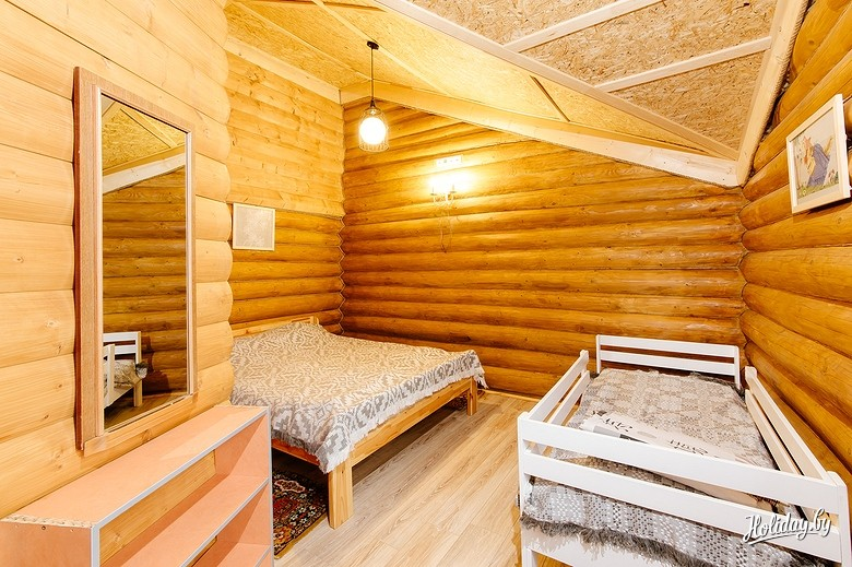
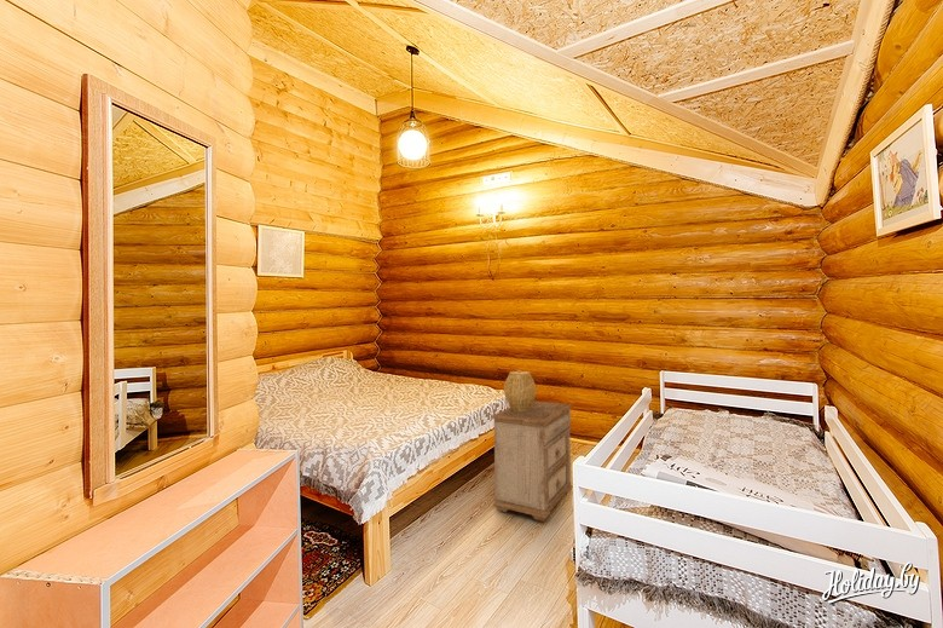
+ woven basket (520, 390)
+ nightstand (533, 454)
